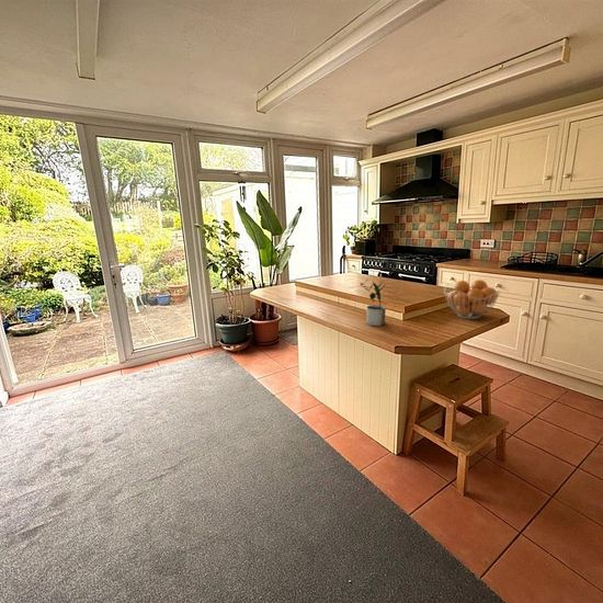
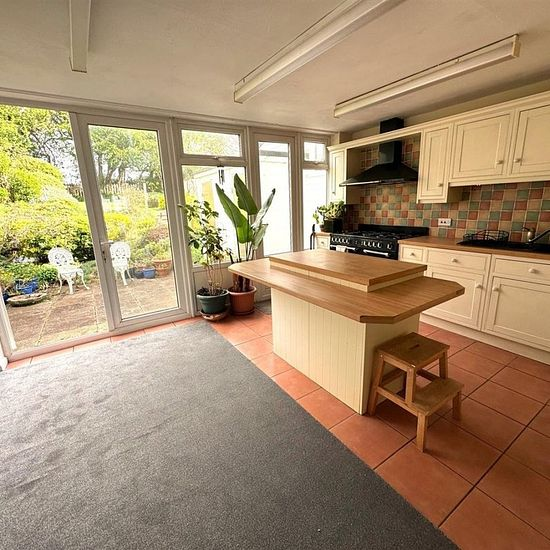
- fruit basket (469, 298)
- potted plant (373, 302)
